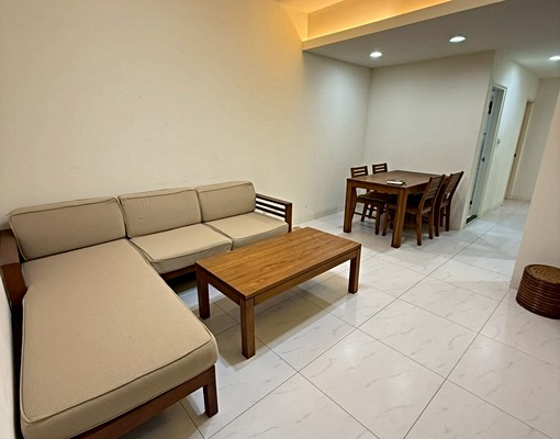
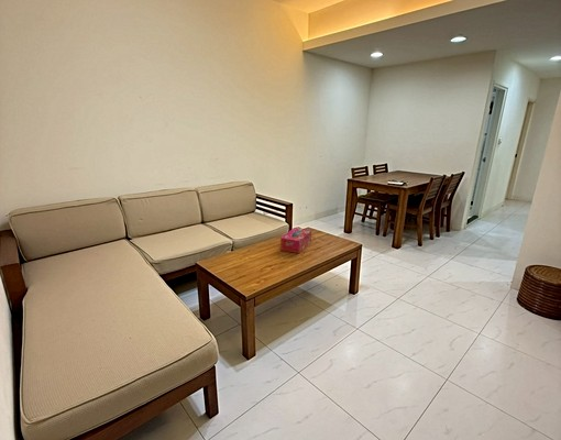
+ tissue box (296, 239)
